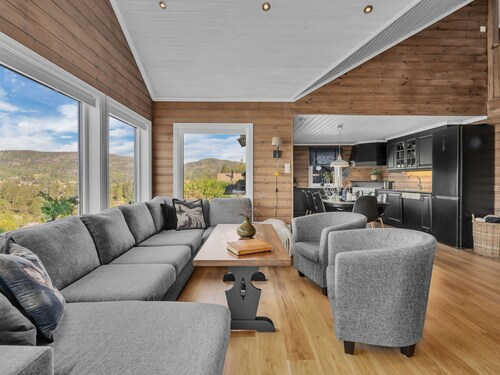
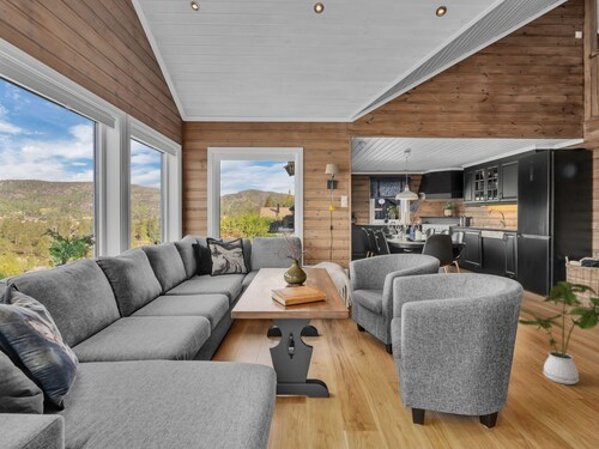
+ house plant (558, 326)
